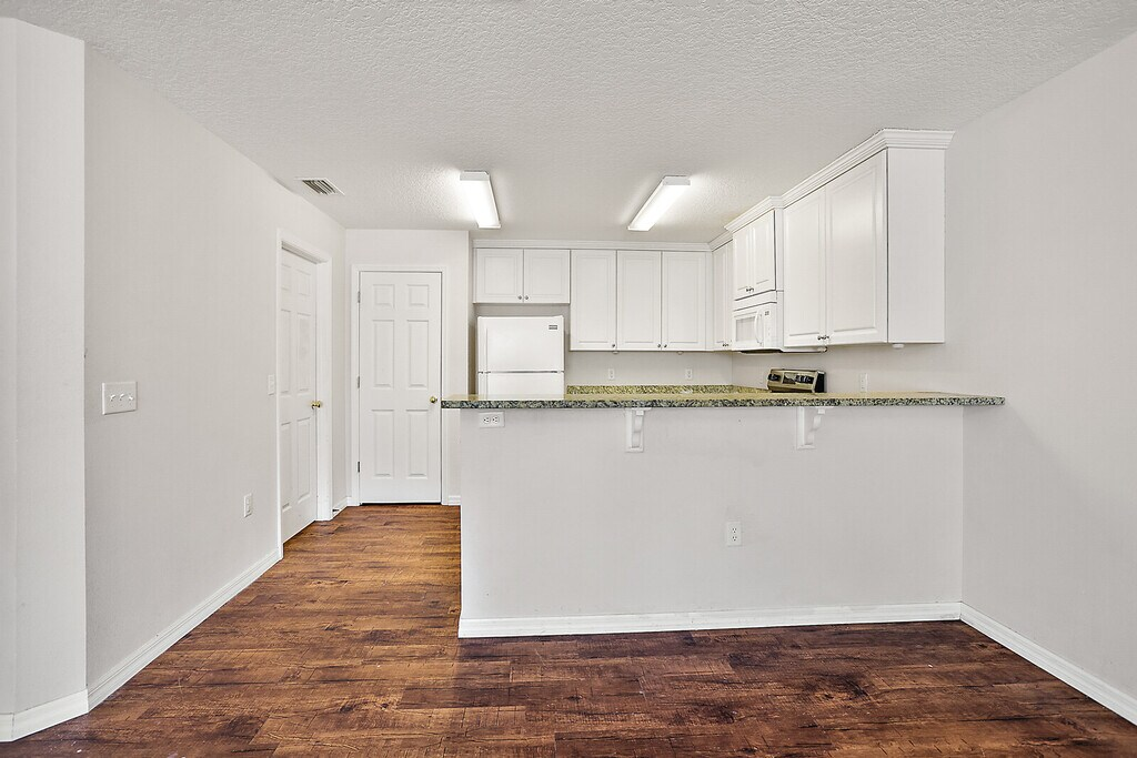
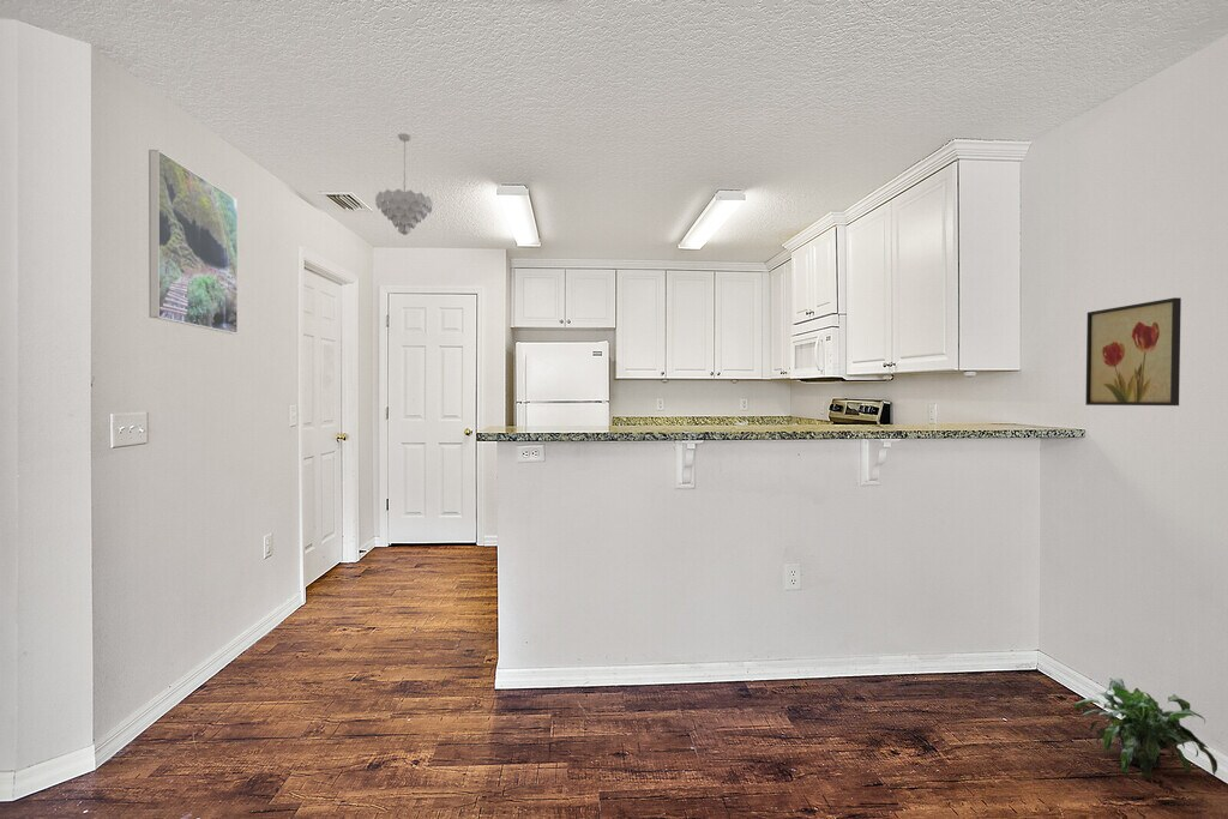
+ wall art (1131, 355)
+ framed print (198, 252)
+ potted plant (1134, 721)
+ pendant light (404, 185)
